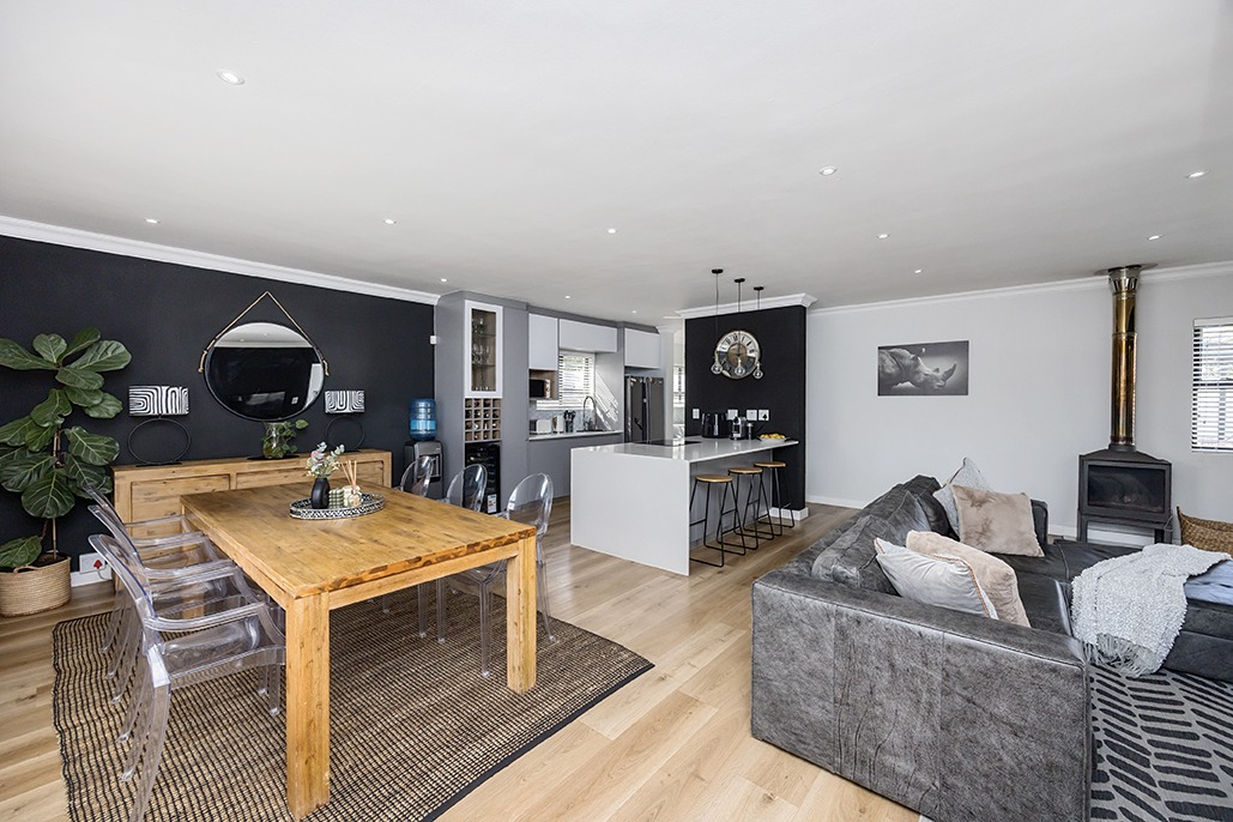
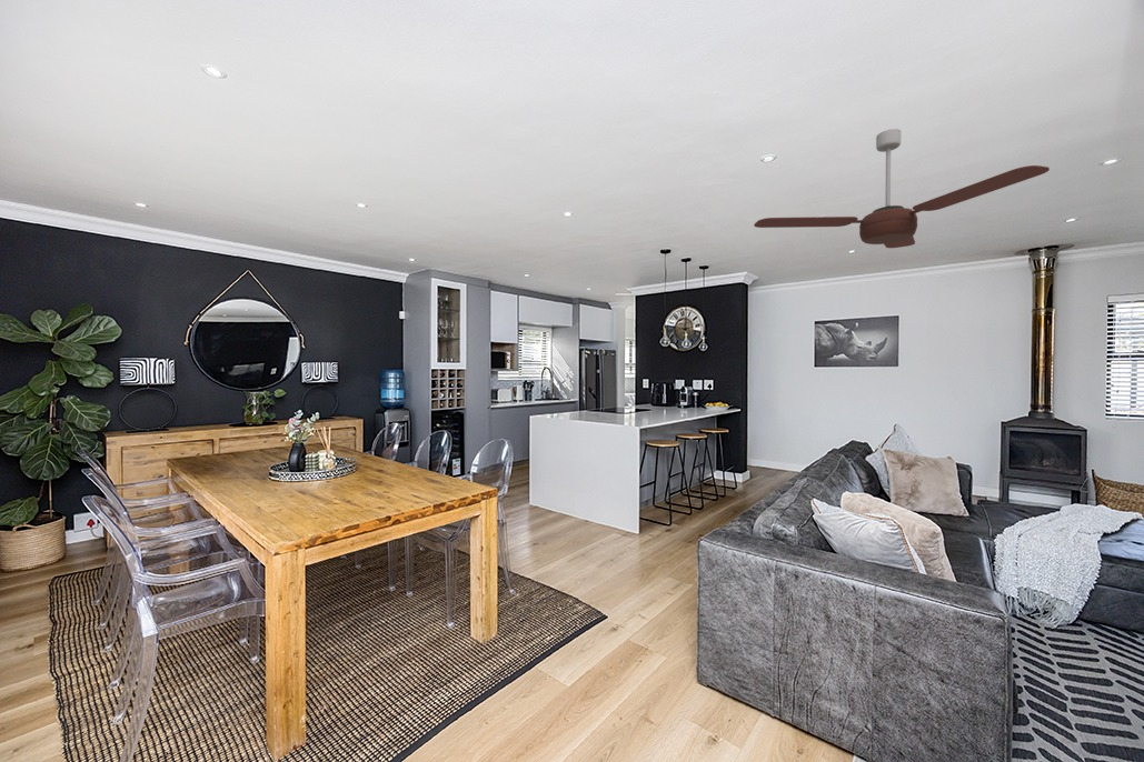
+ ceiling fan (886, 193)
